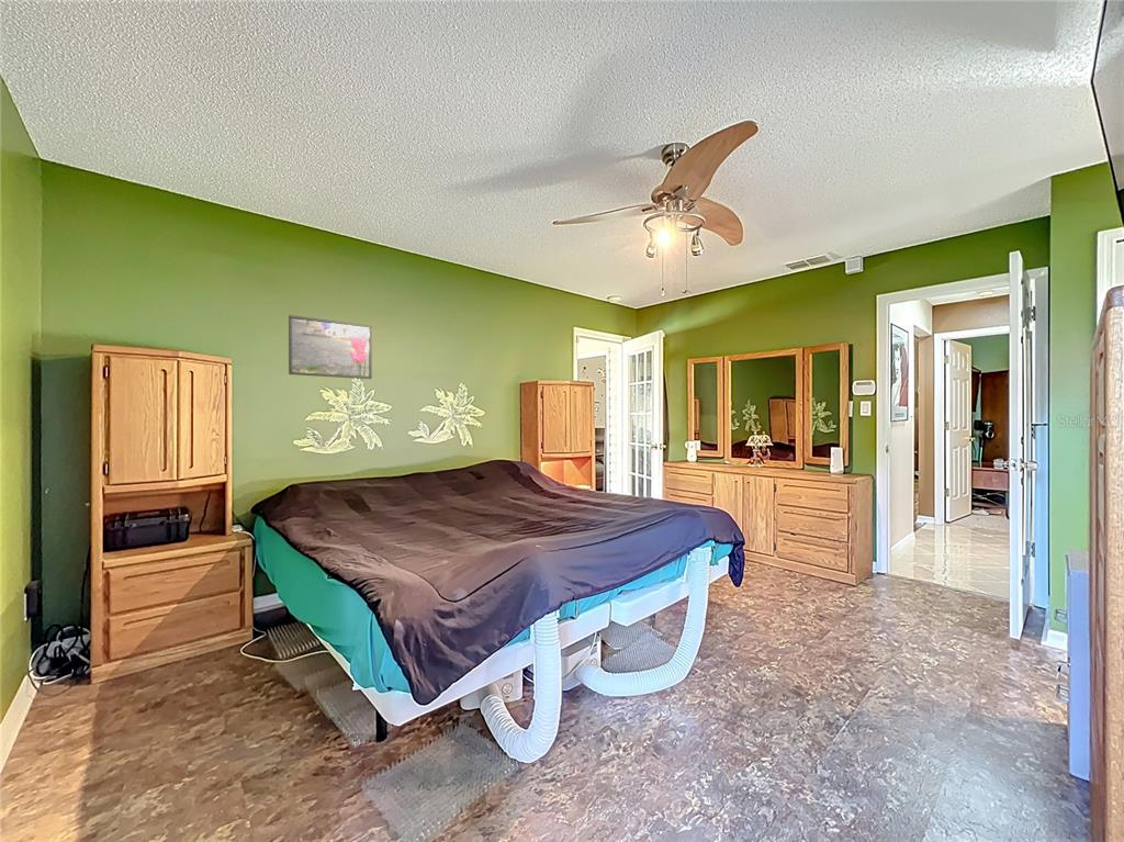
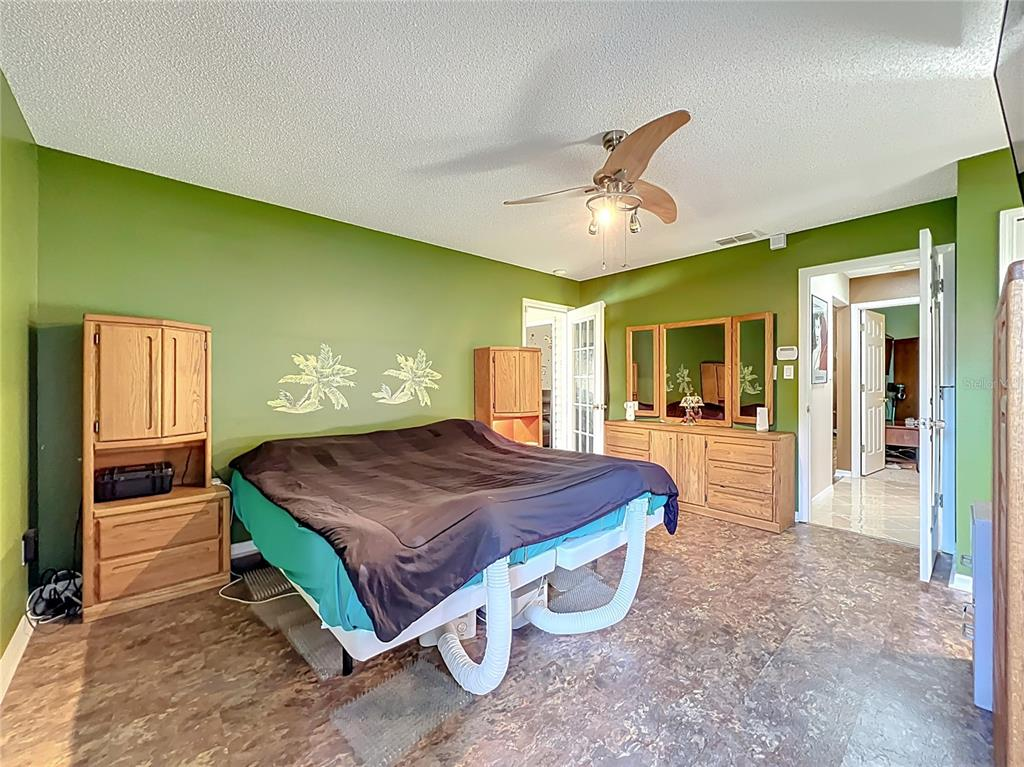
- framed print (331, 348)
